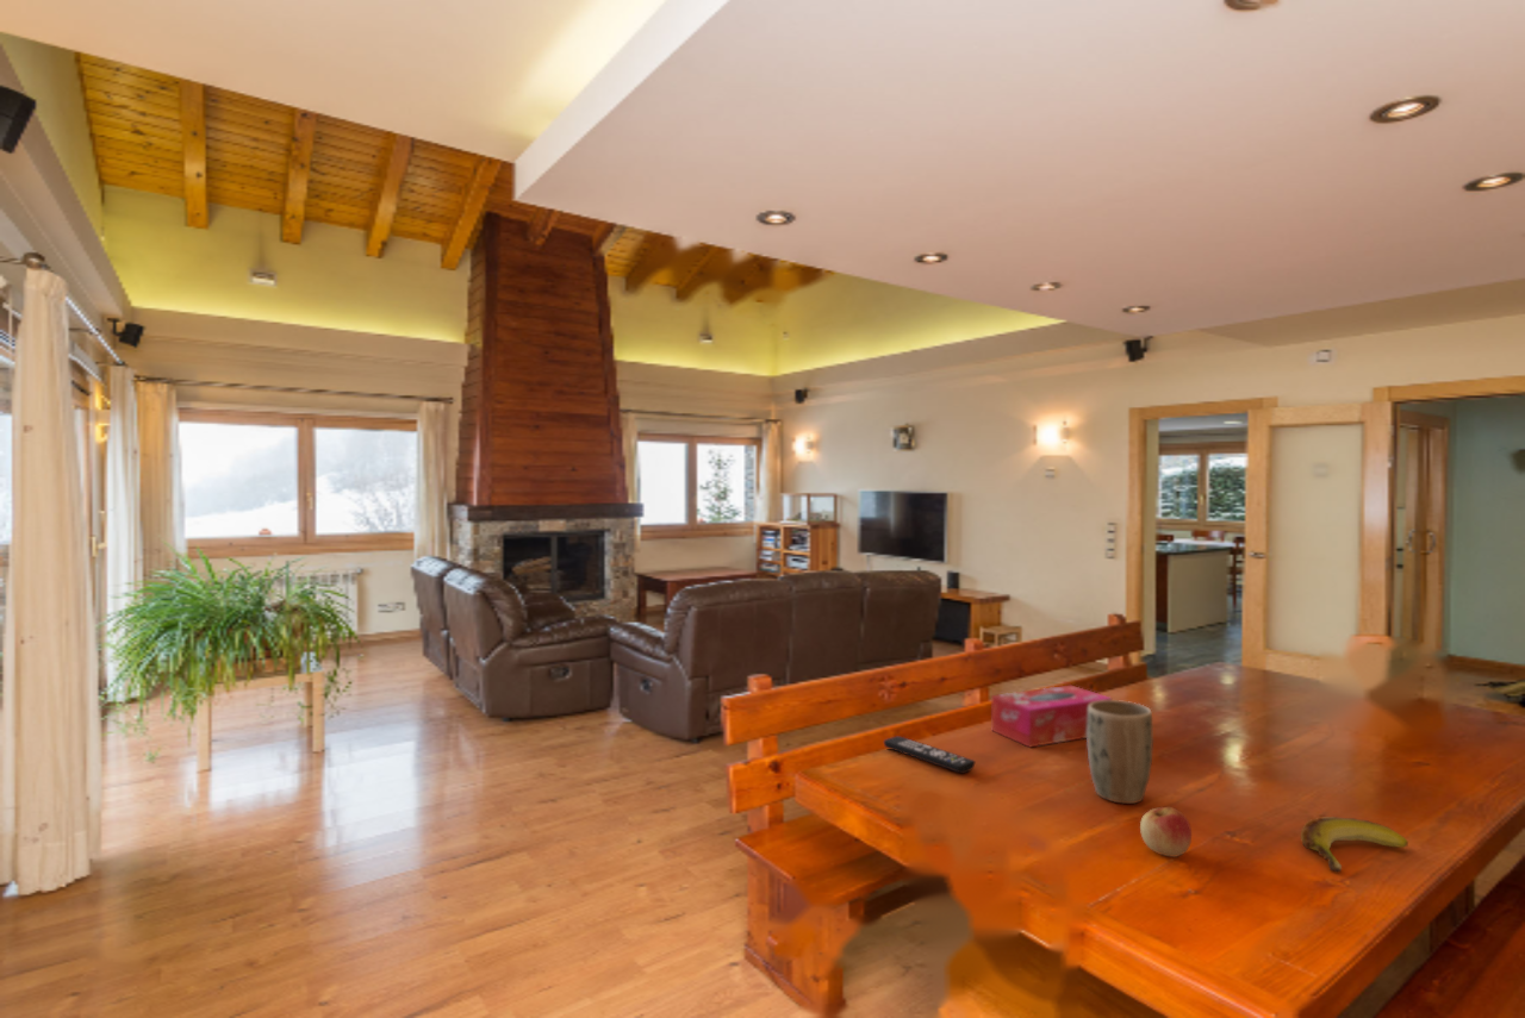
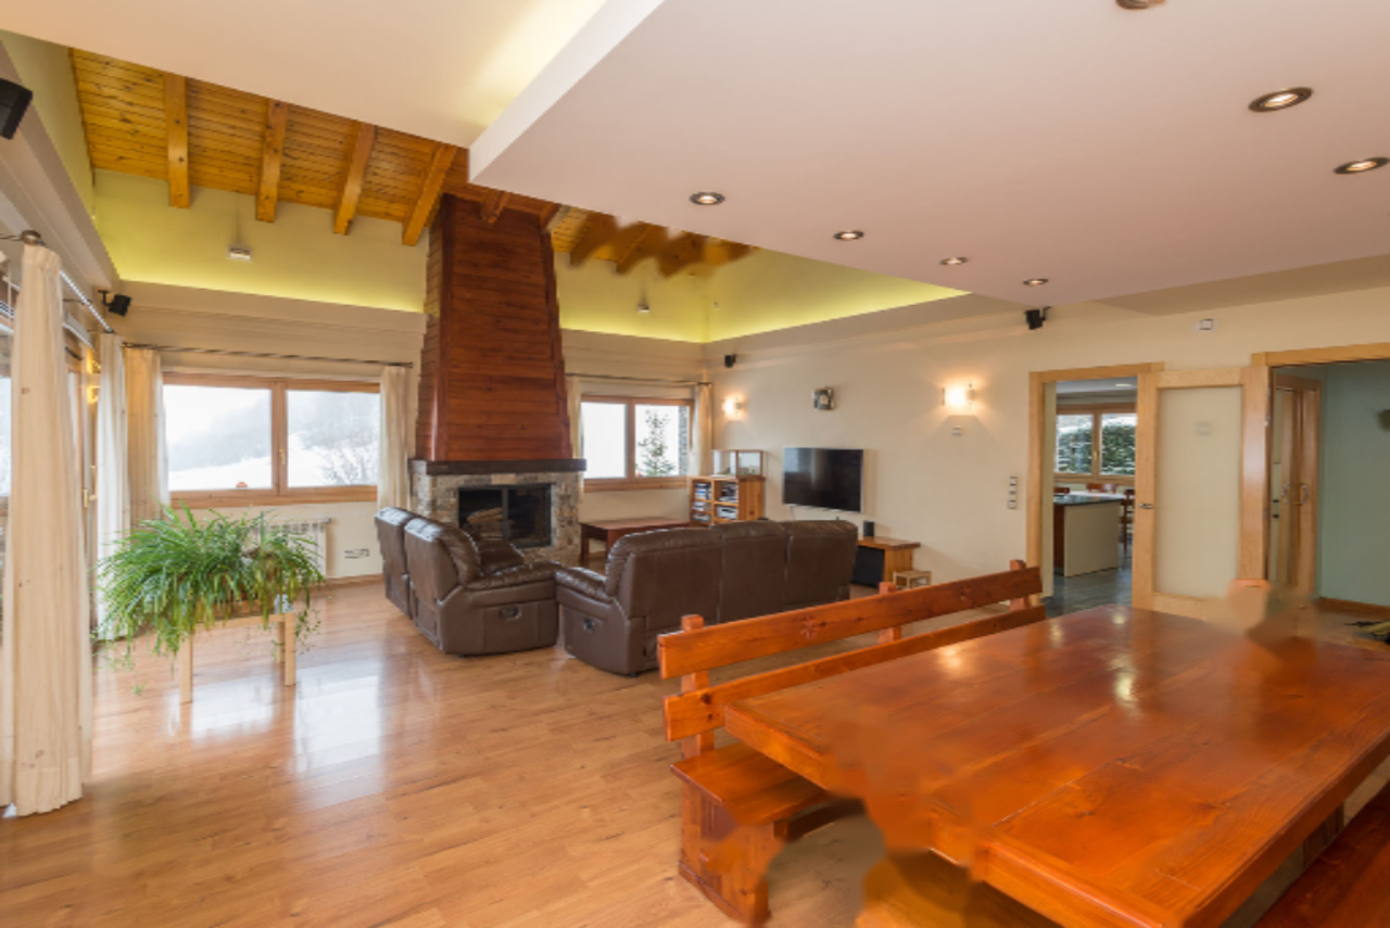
- plant pot (1119, 751)
- tissue box (1051, 714)
- remote control (927, 754)
- banana (1359, 839)
- apple (1165, 831)
